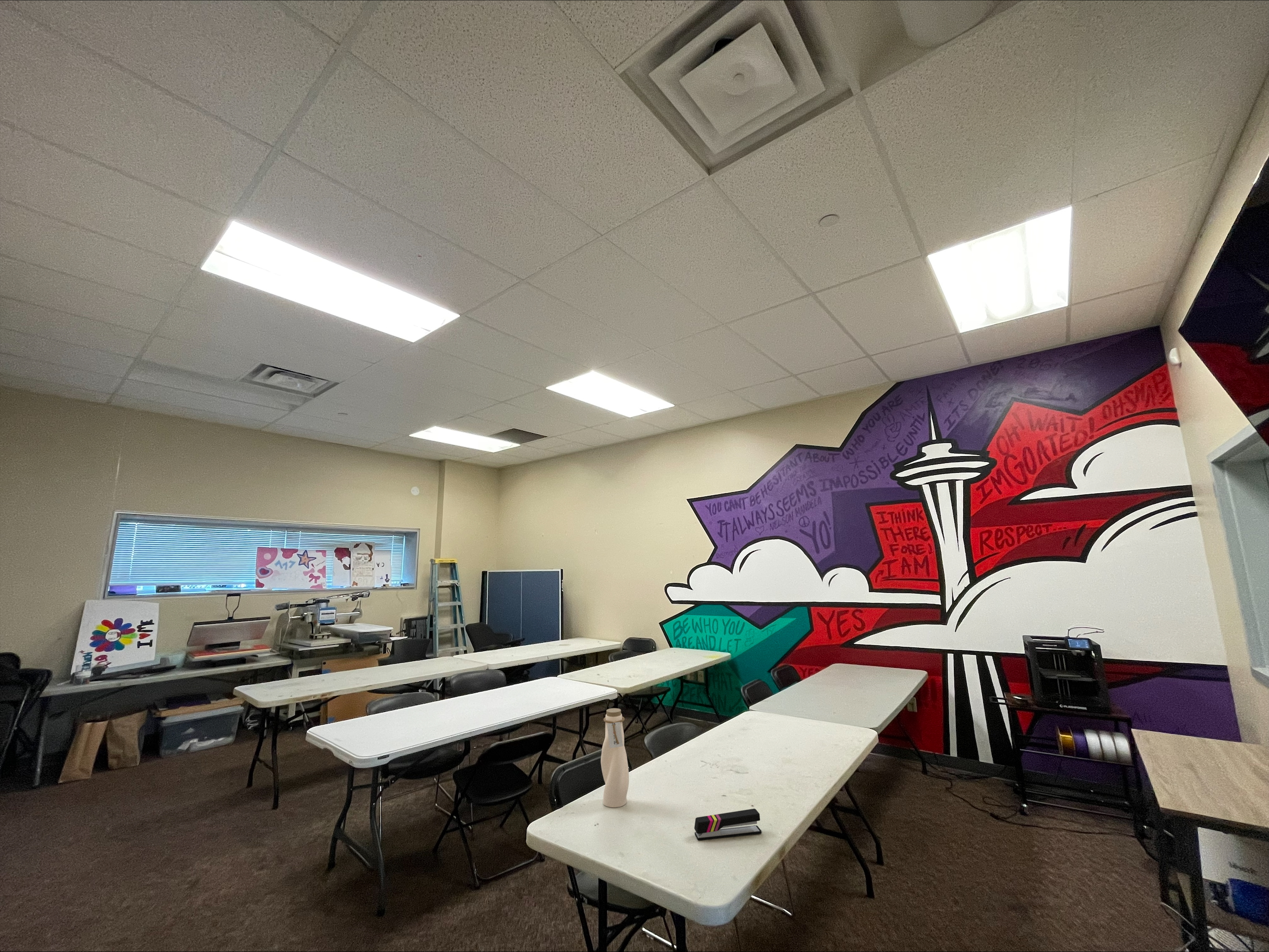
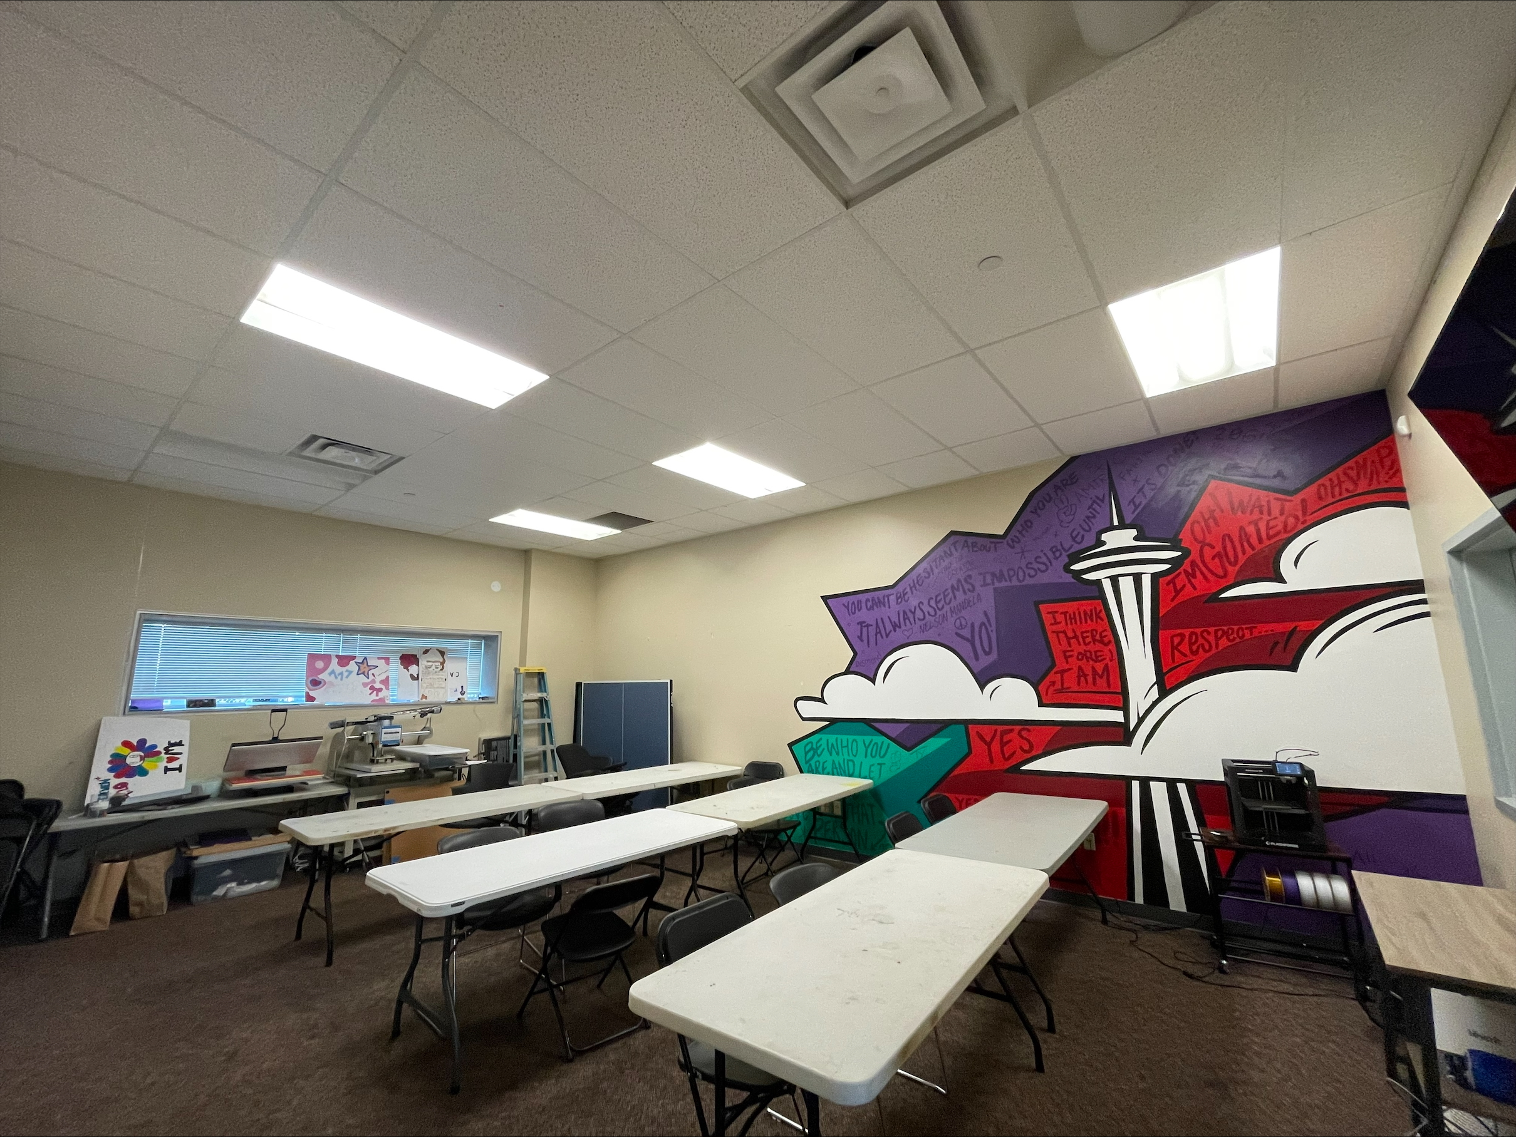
- water bottle (615, 756)
- stapler (727, 824)
